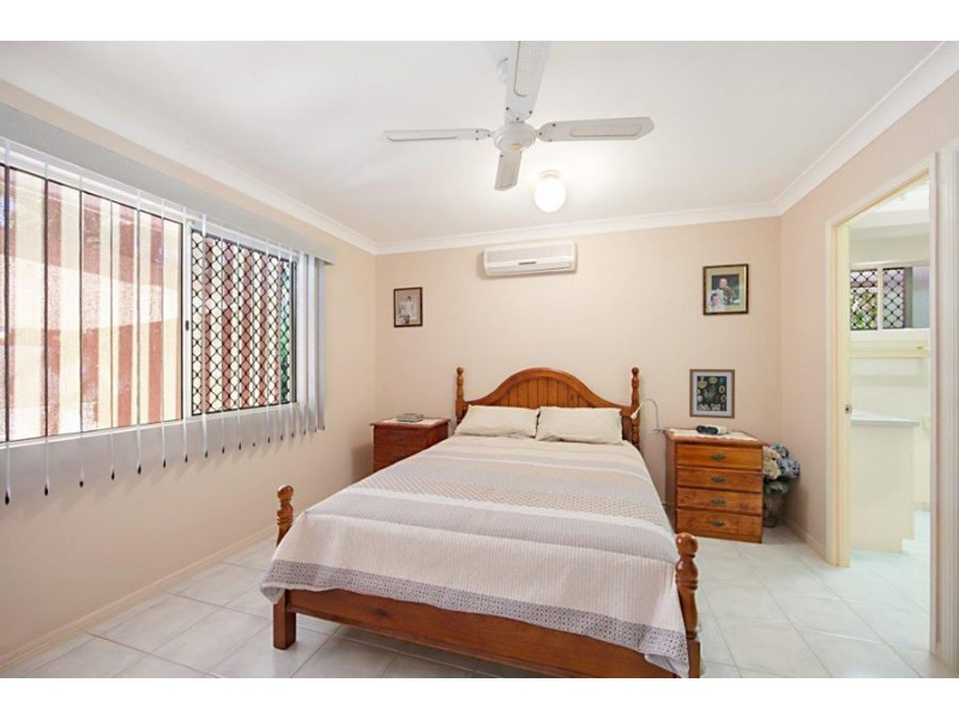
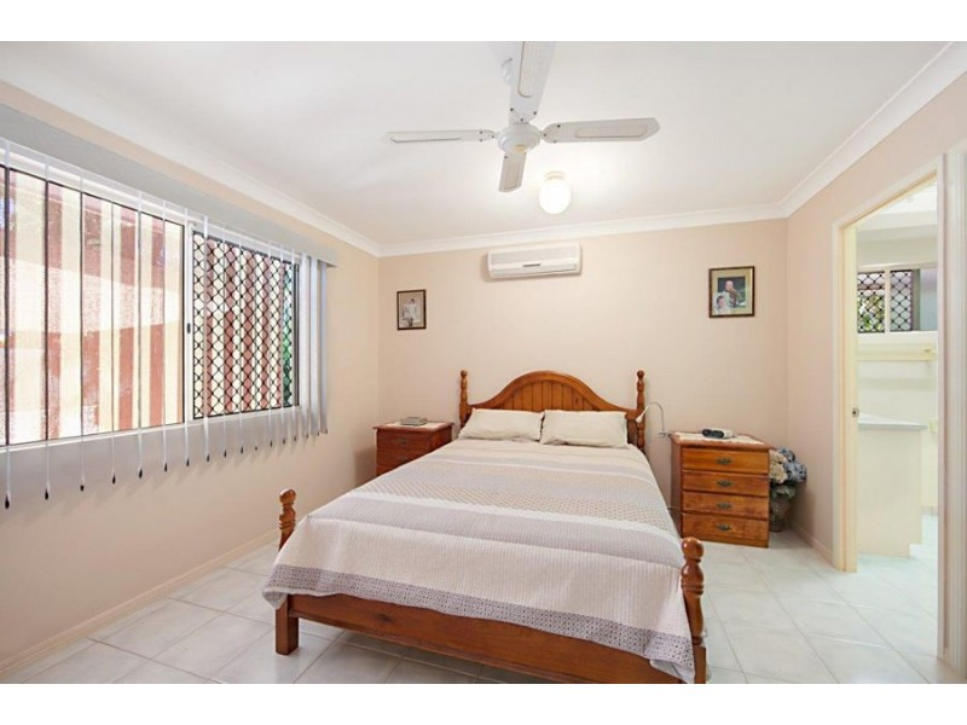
- wall art (711, 393)
